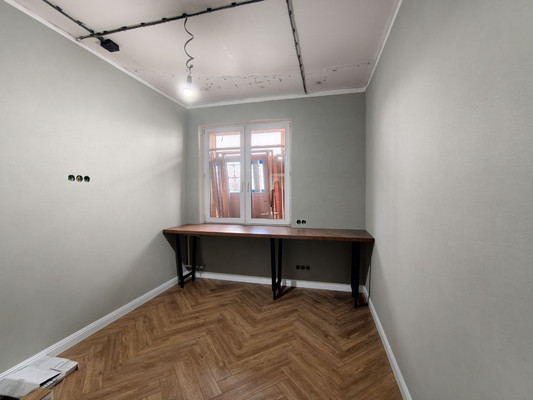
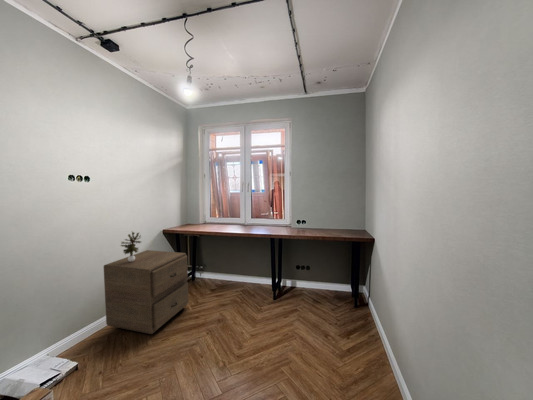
+ filing cabinet (151, 288)
+ potted plant (133, 246)
